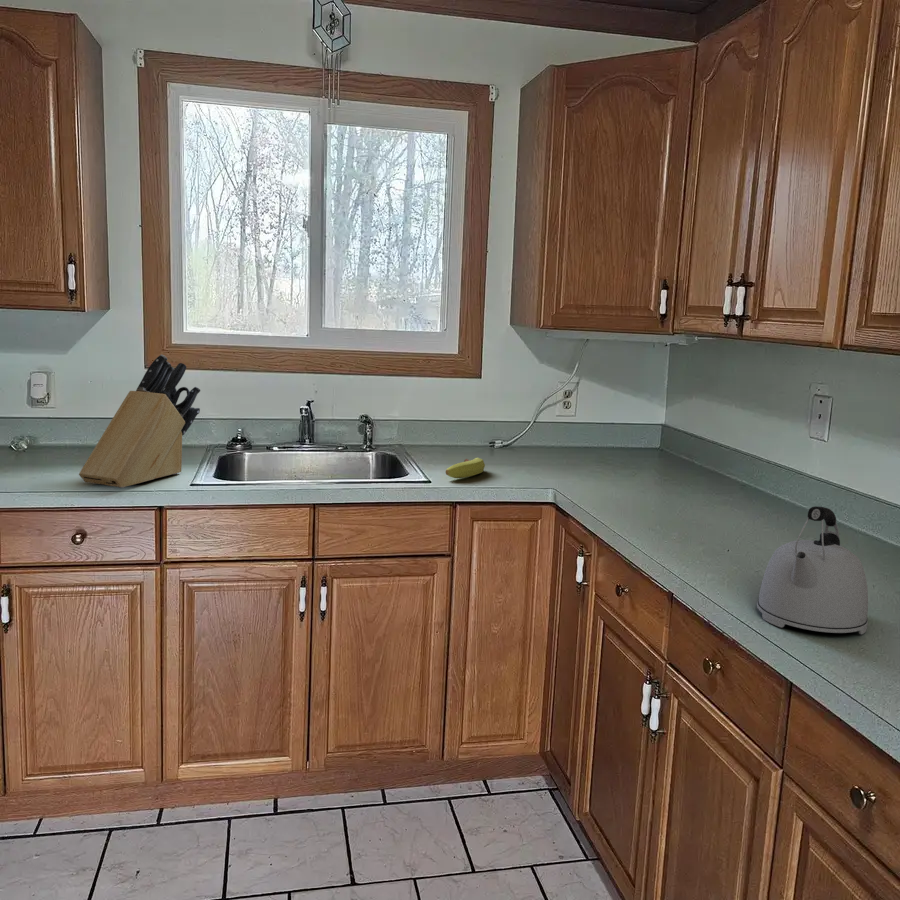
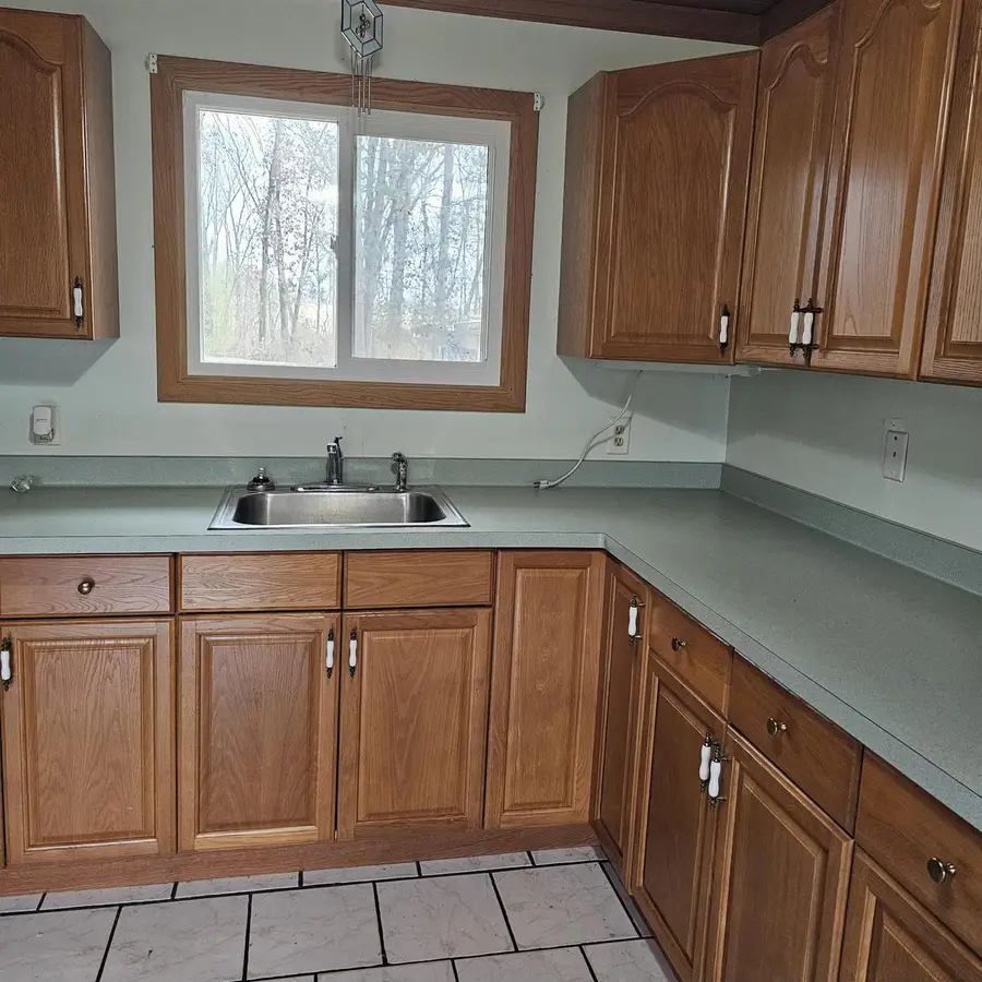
- knife block (144, 417)
- kettle (816, 562)
- fruit (462, 466)
